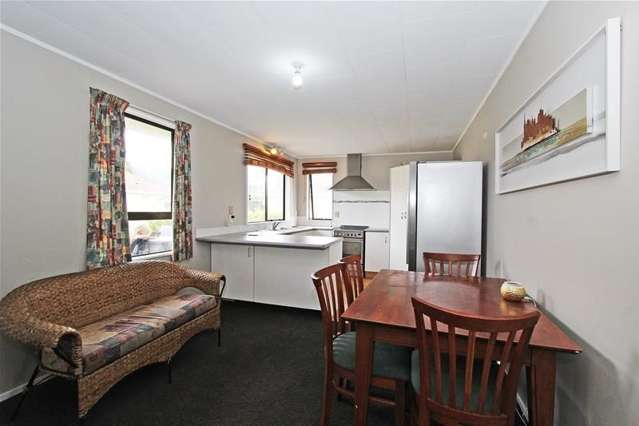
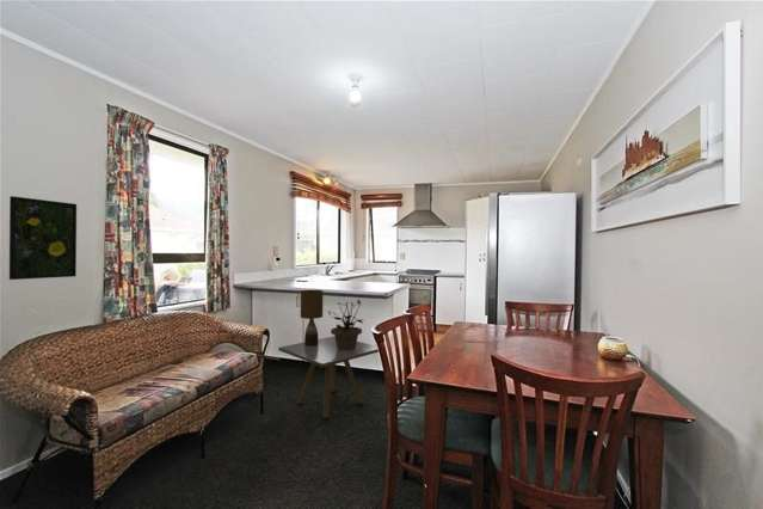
+ potted plant (349, 323)
+ side table (330, 375)
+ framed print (44, 239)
+ table lamp (312, 317)
